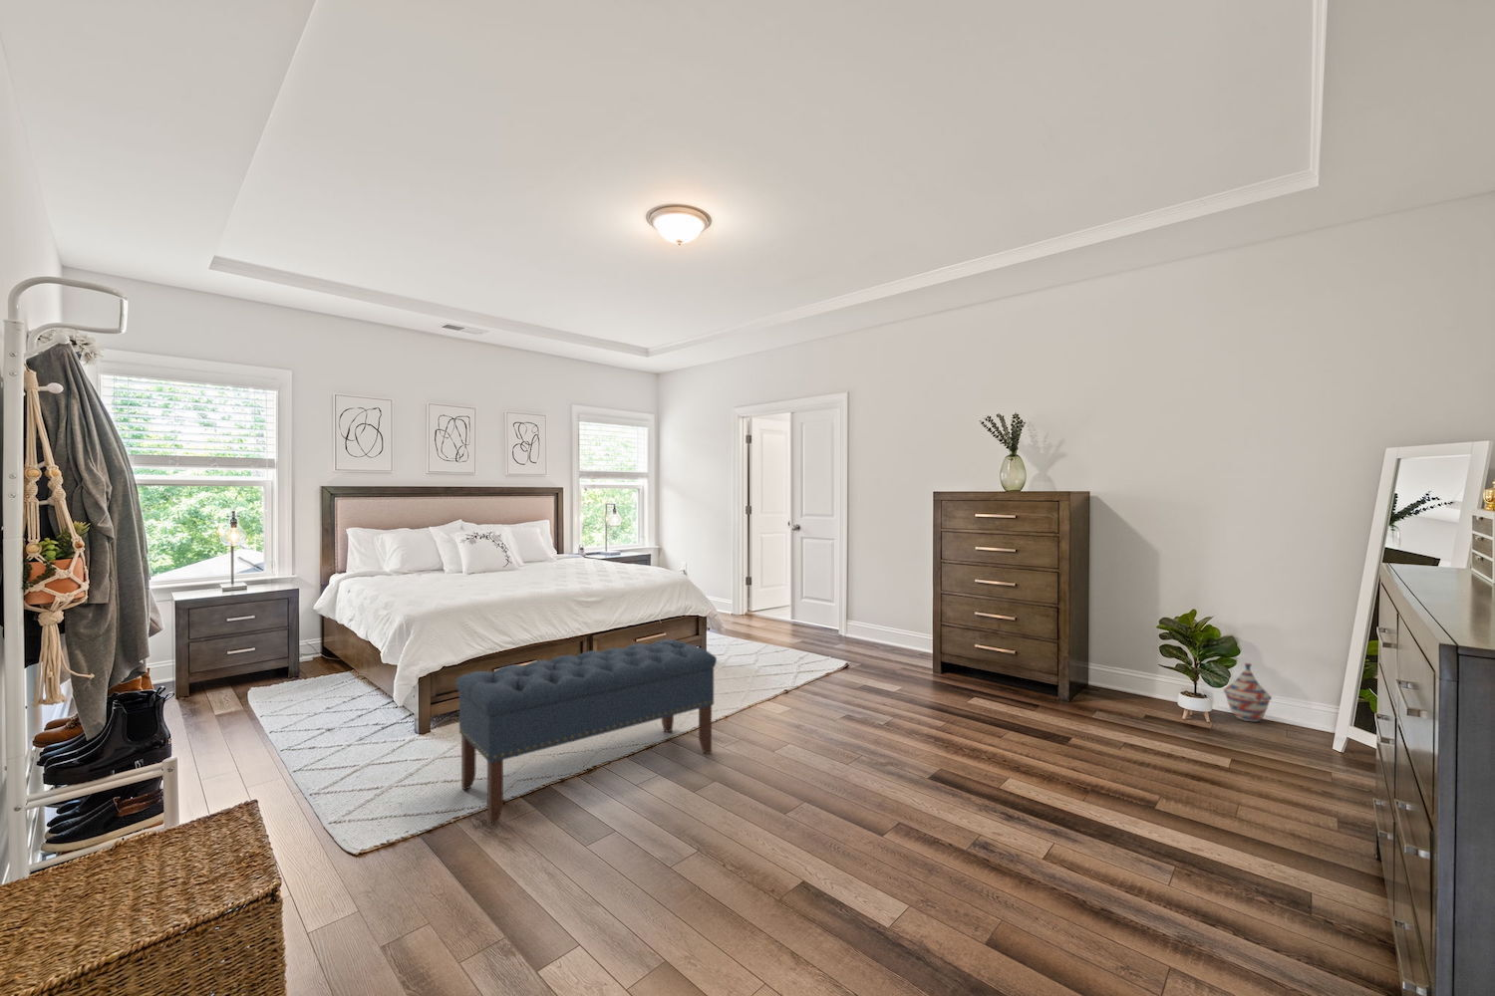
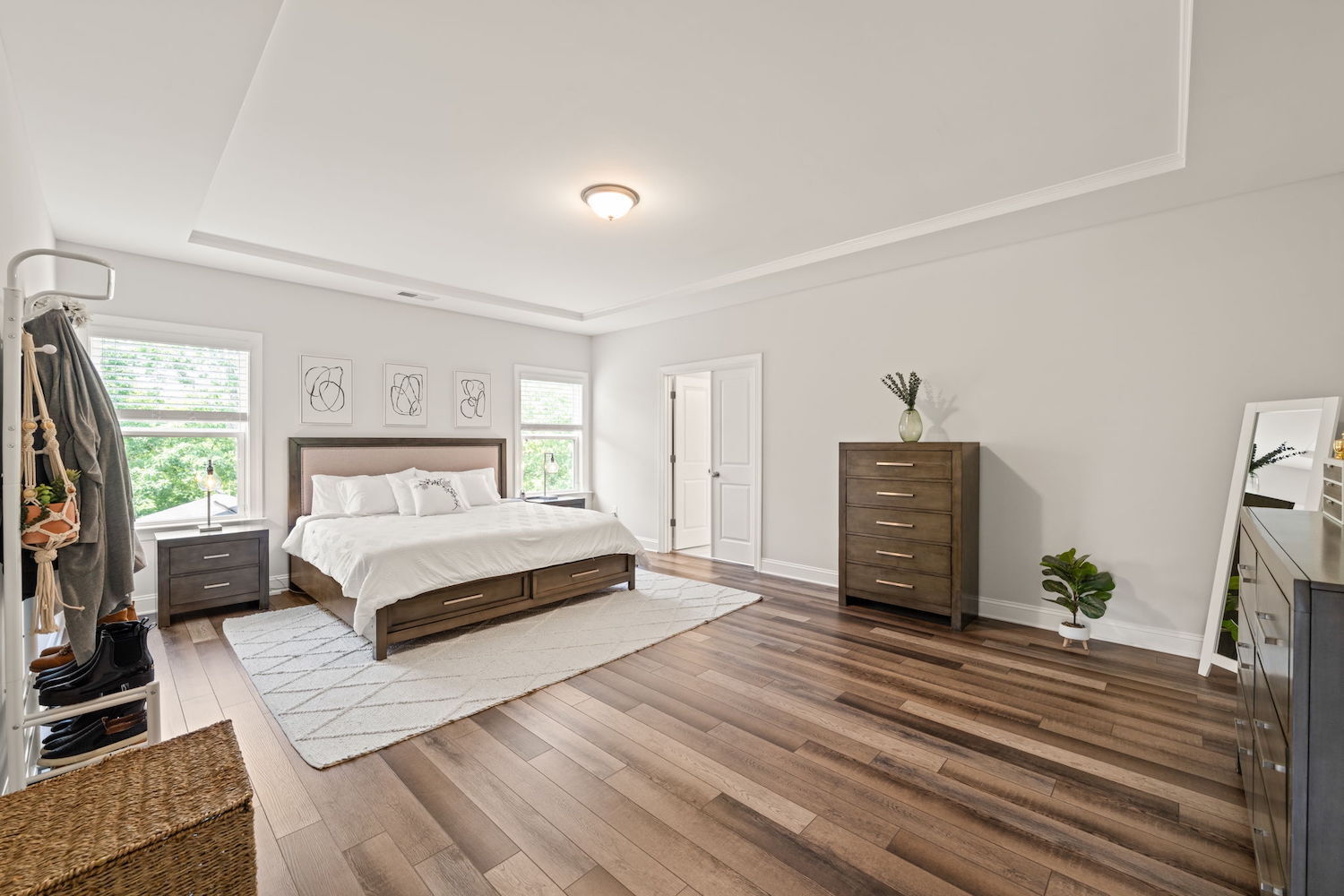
- bench (594, 714)
- woven basket (1247, 690)
